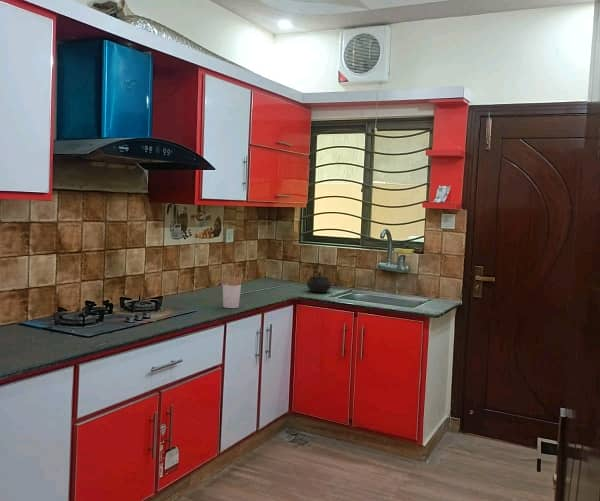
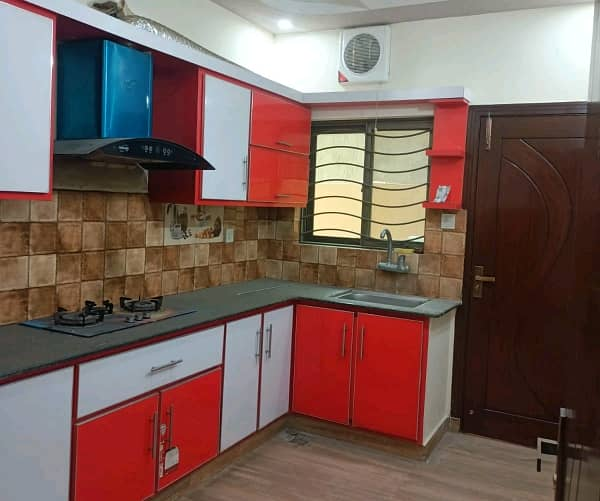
- utensil holder (232, 290)
- kettle (320, 277)
